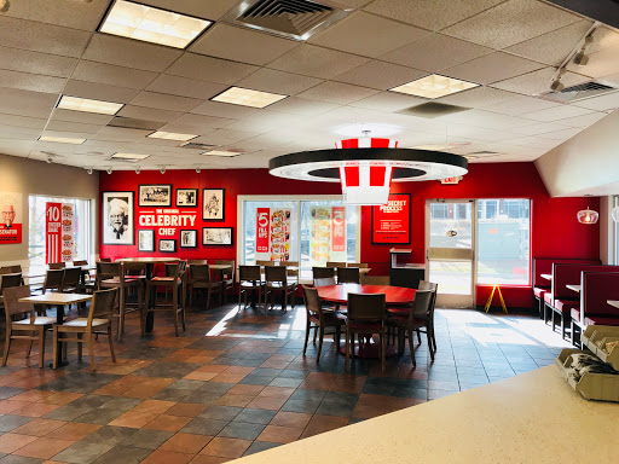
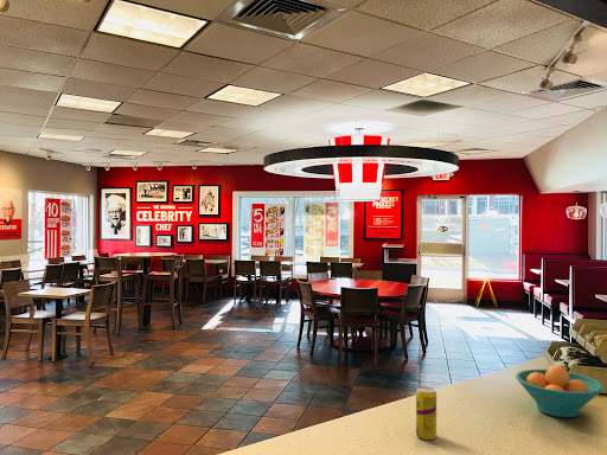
+ fruit bowl (557, 387)
+ beverage can (426, 412)
